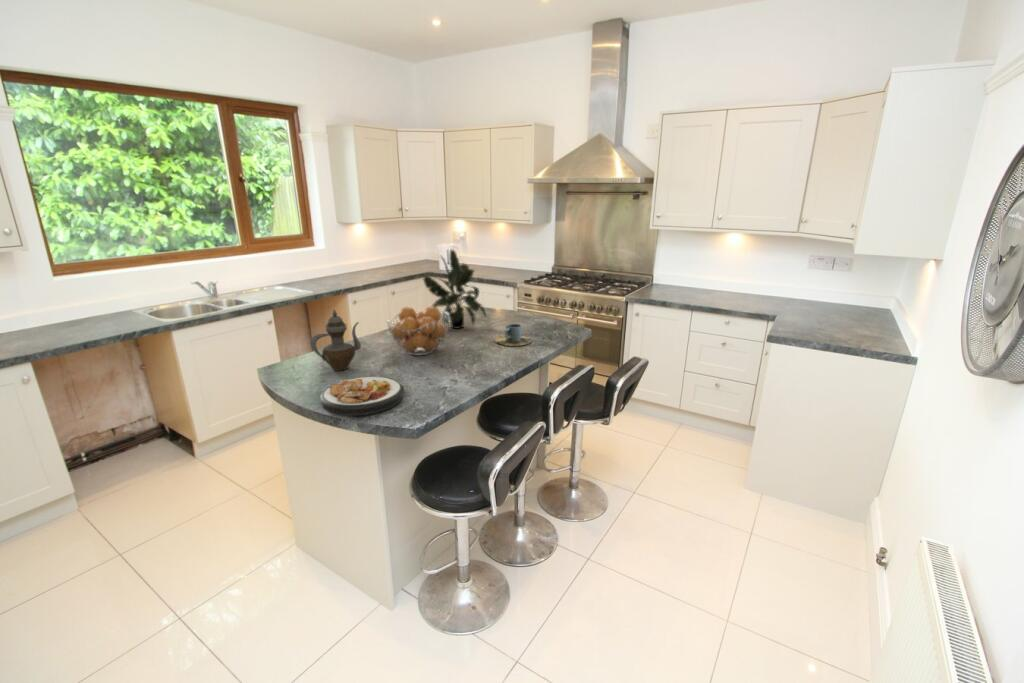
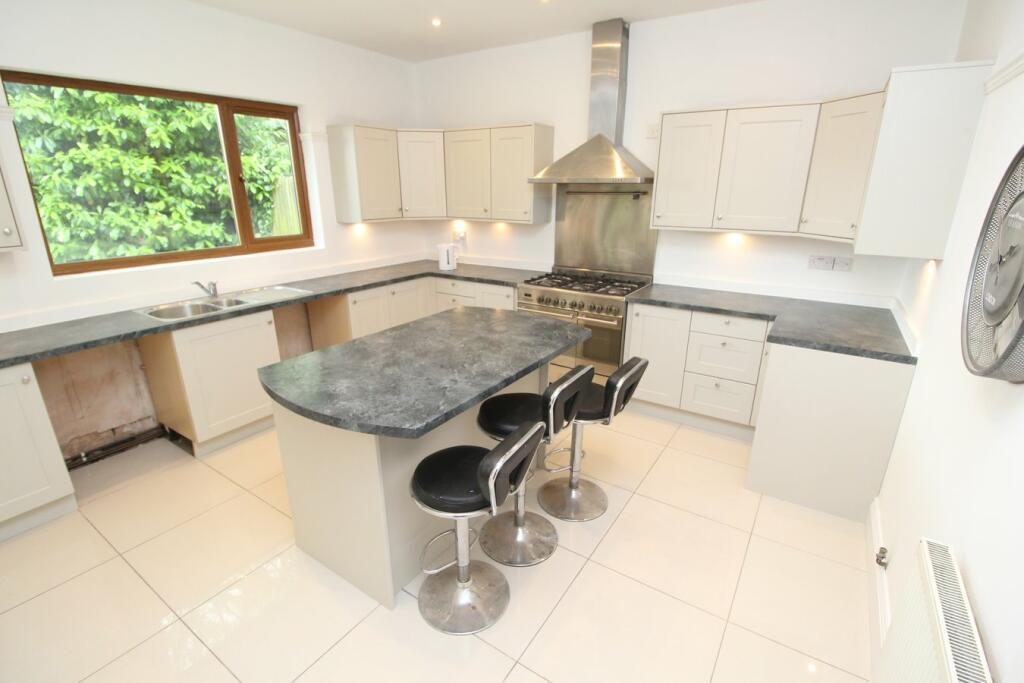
- fruit basket (419, 329)
- cup (513, 332)
- plate (362, 391)
- potted plant (459, 289)
- teapot (336, 339)
